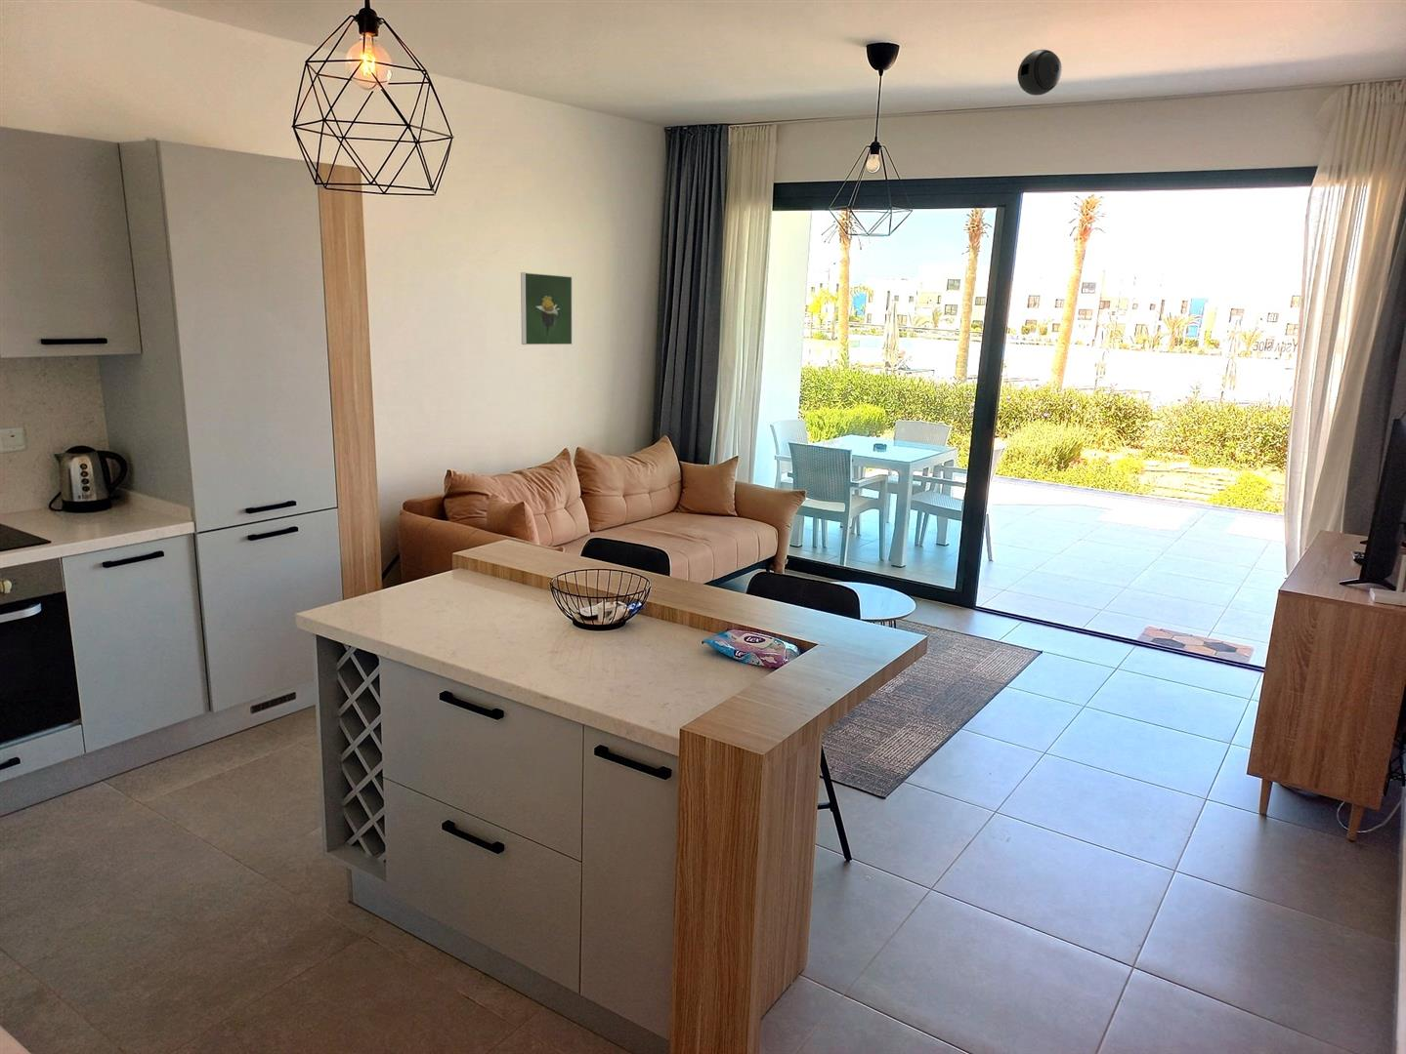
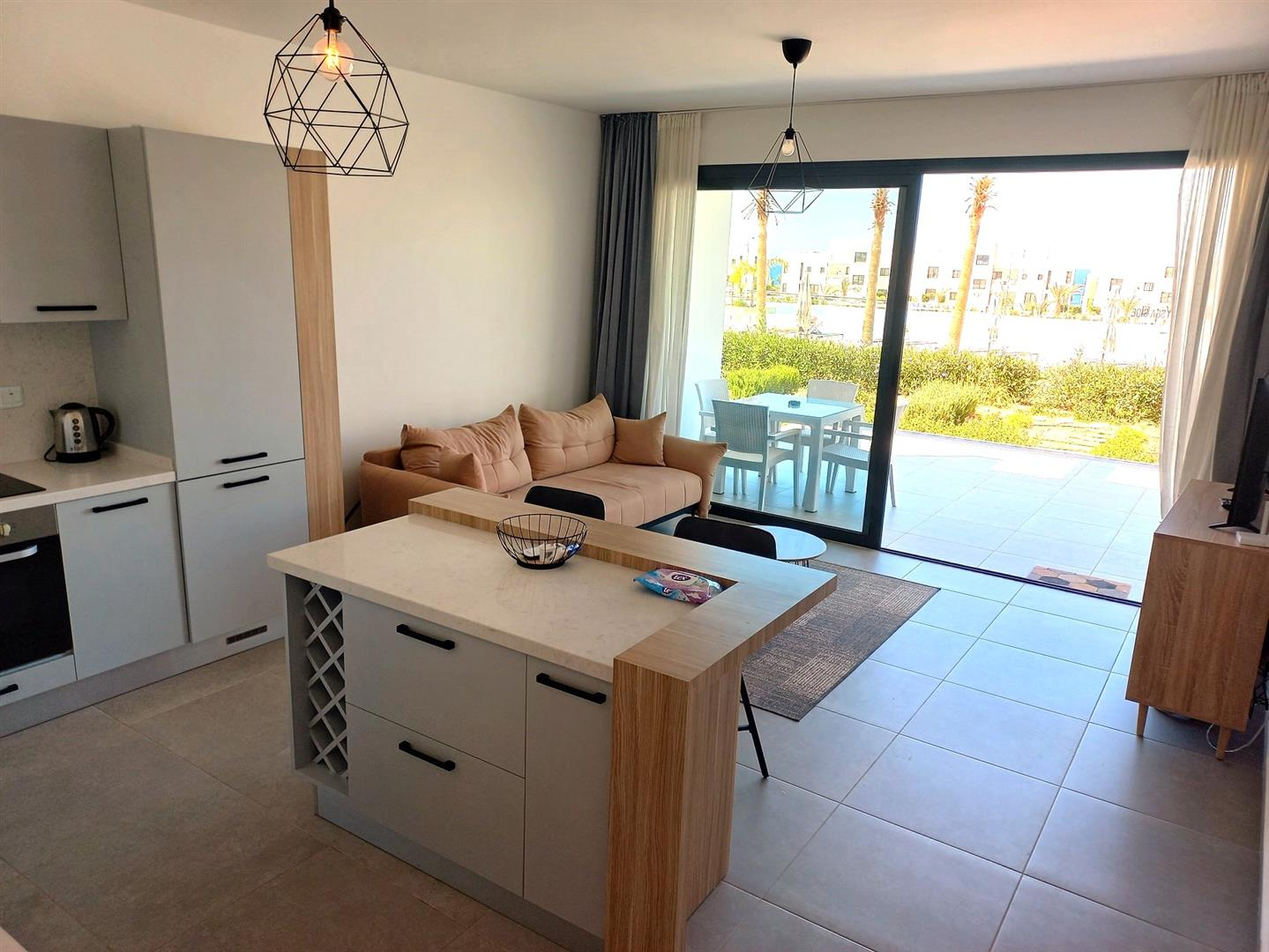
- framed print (547, 309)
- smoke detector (1038, 72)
